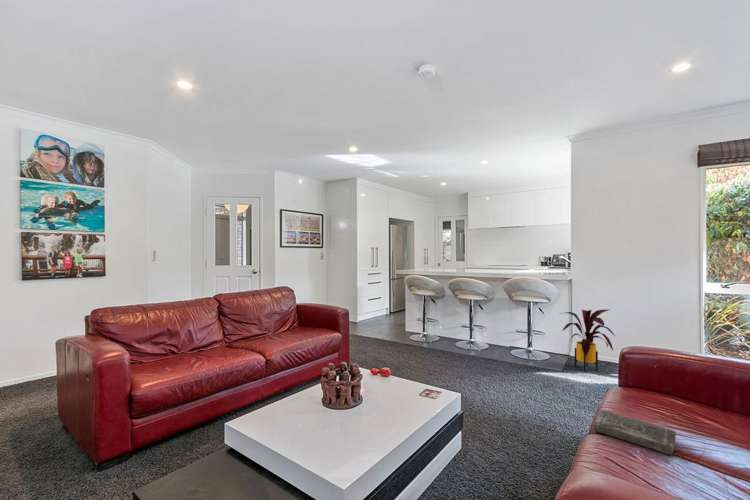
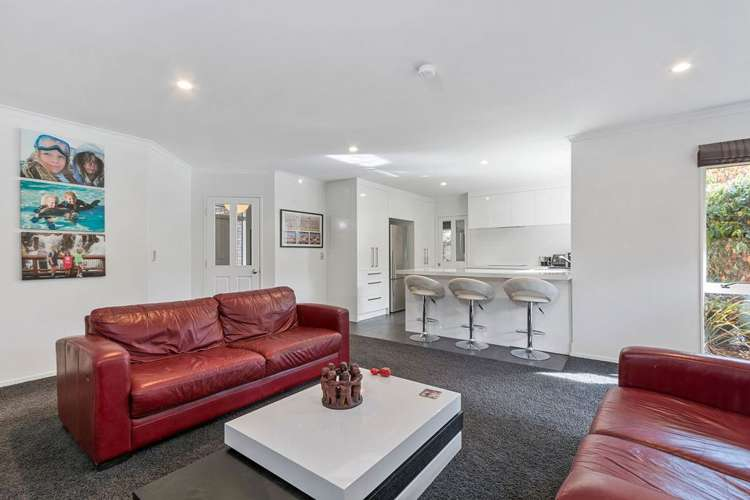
- house plant (586, 338)
- book (633, 430)
